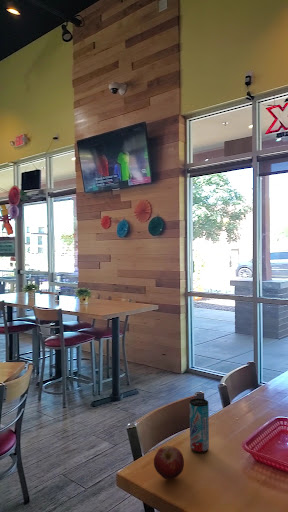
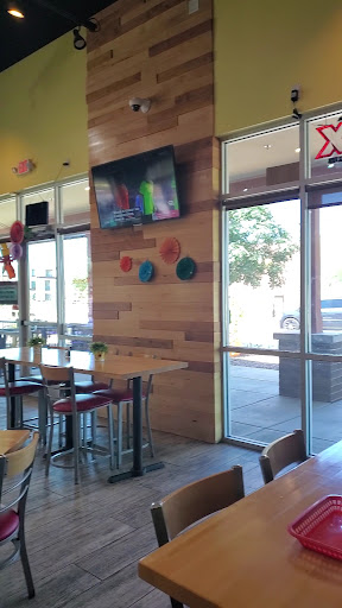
- beverage can (199, 425)
- fruit (169, 462)
